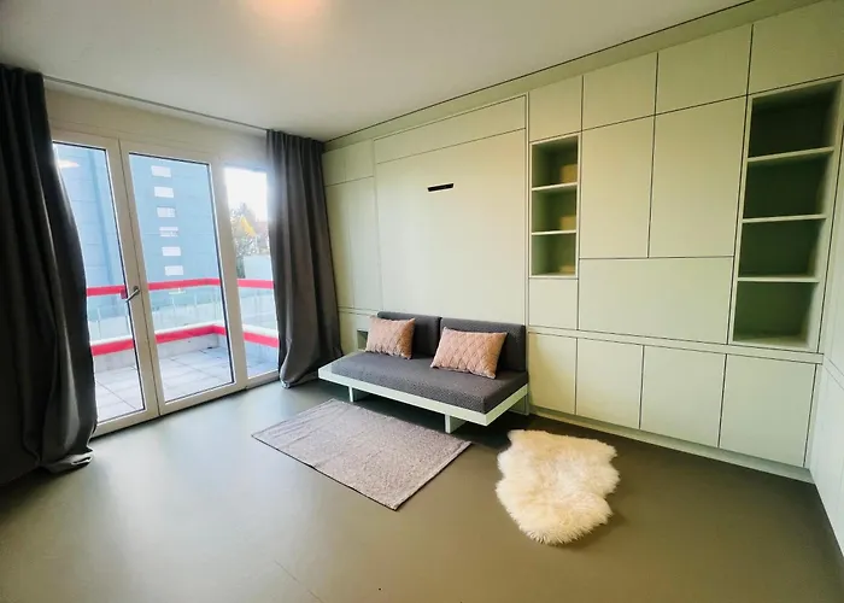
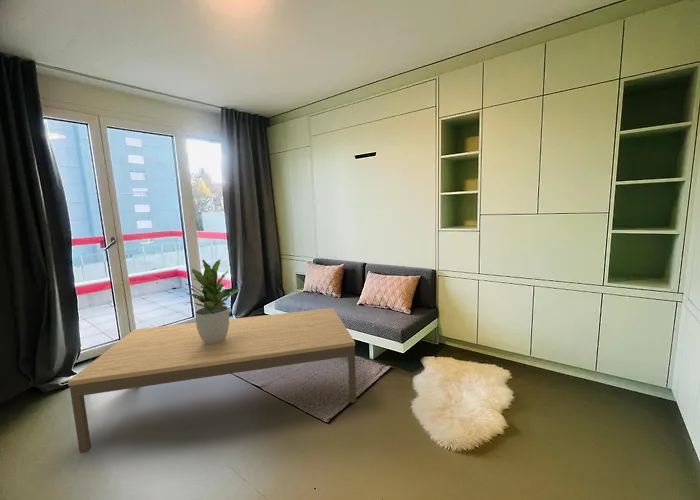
+ potted plant (211, 299)
+ coffee table (237, 363)
